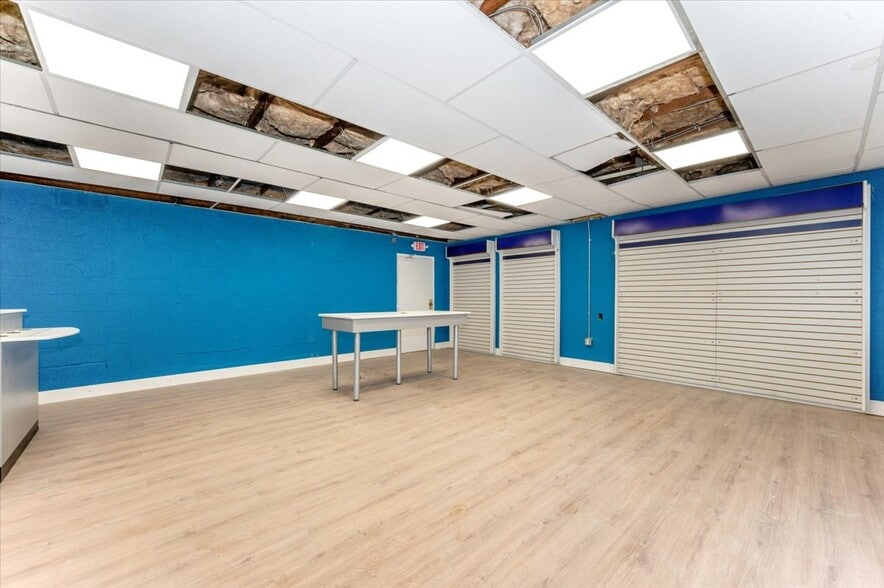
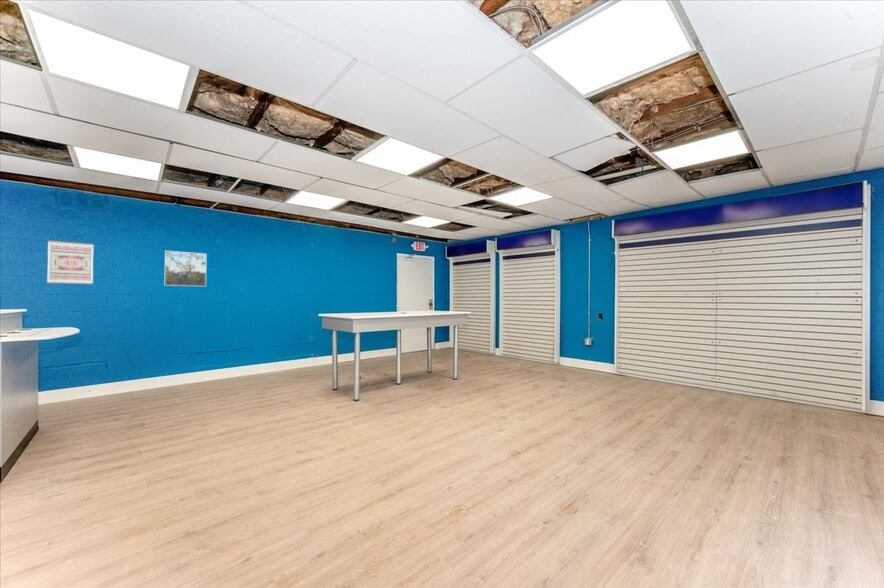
+ wall art (71, 262)
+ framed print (186, 269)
